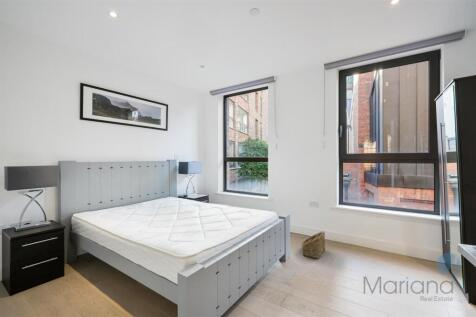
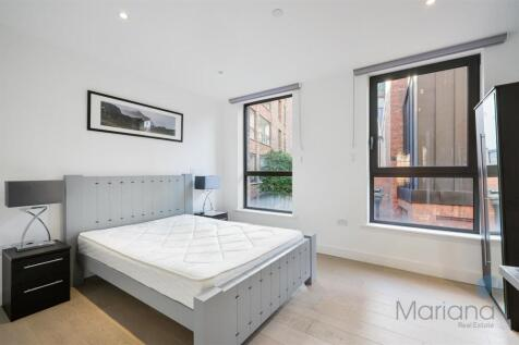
- basket (312, 242)
